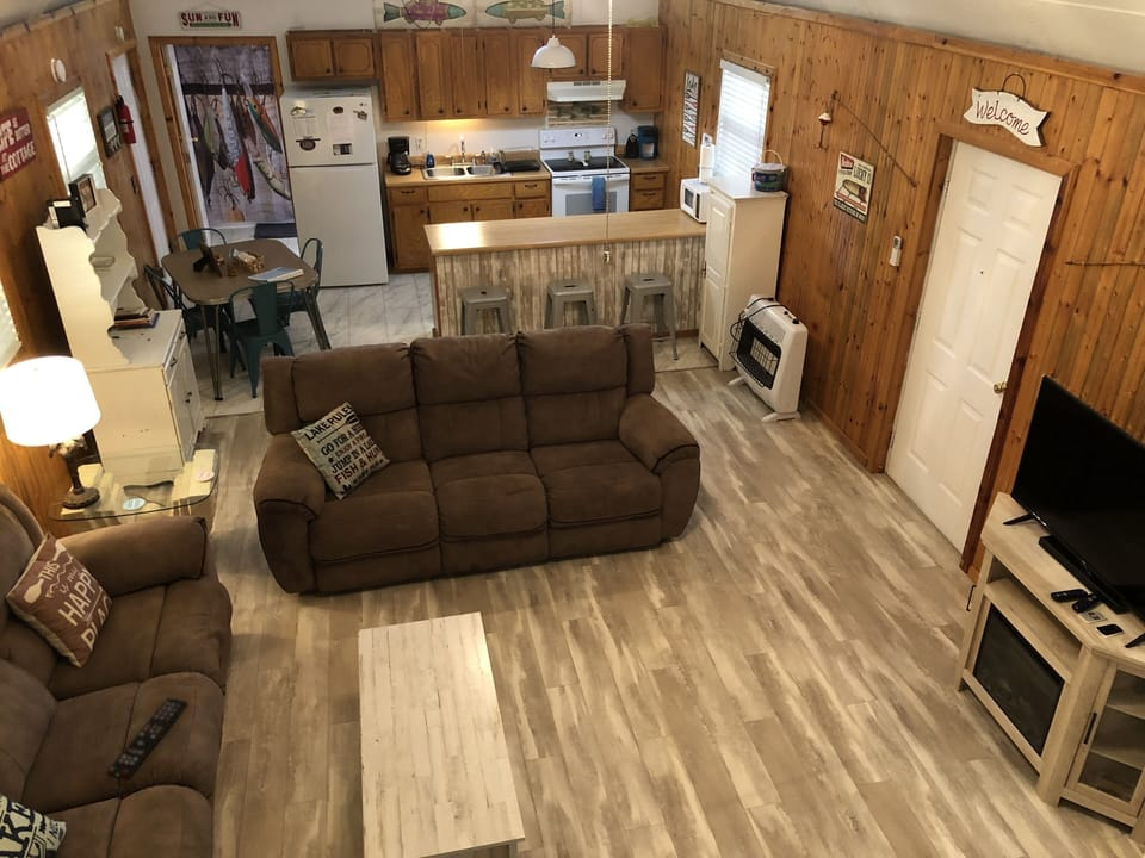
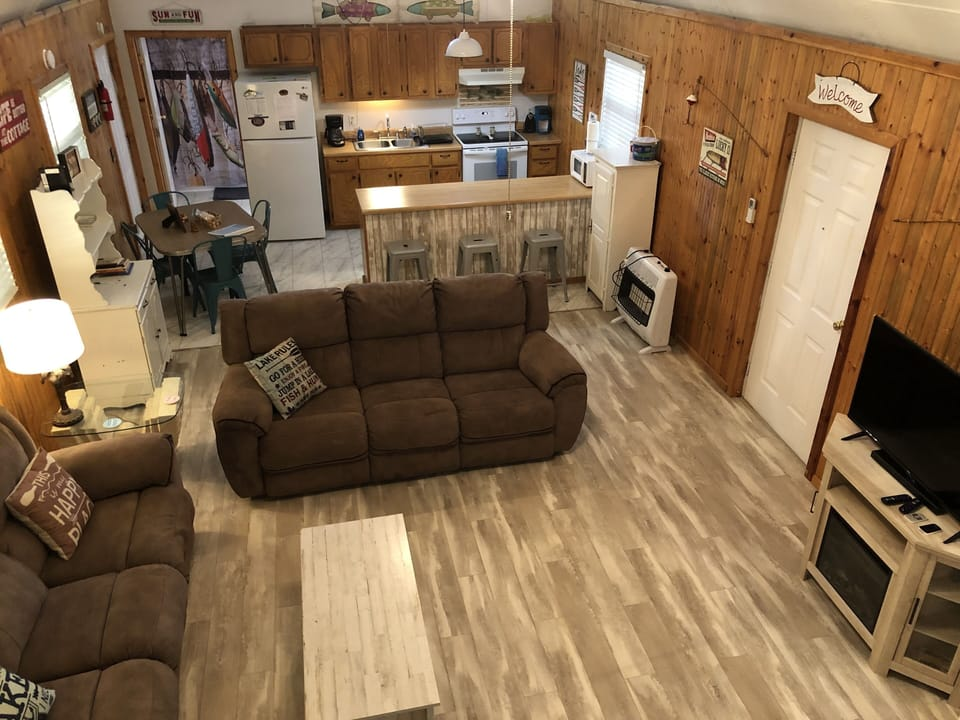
- remote control (148, 735)
